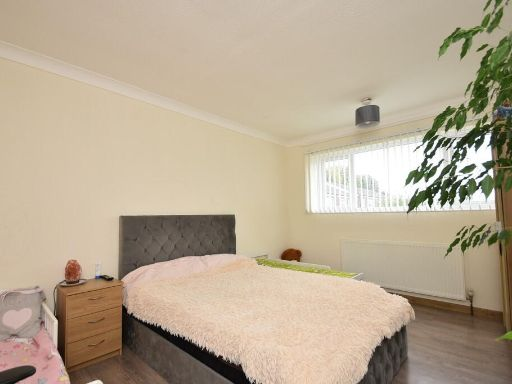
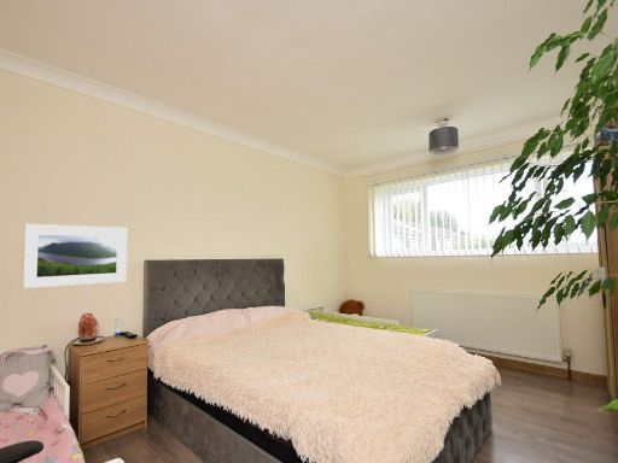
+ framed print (80, 254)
